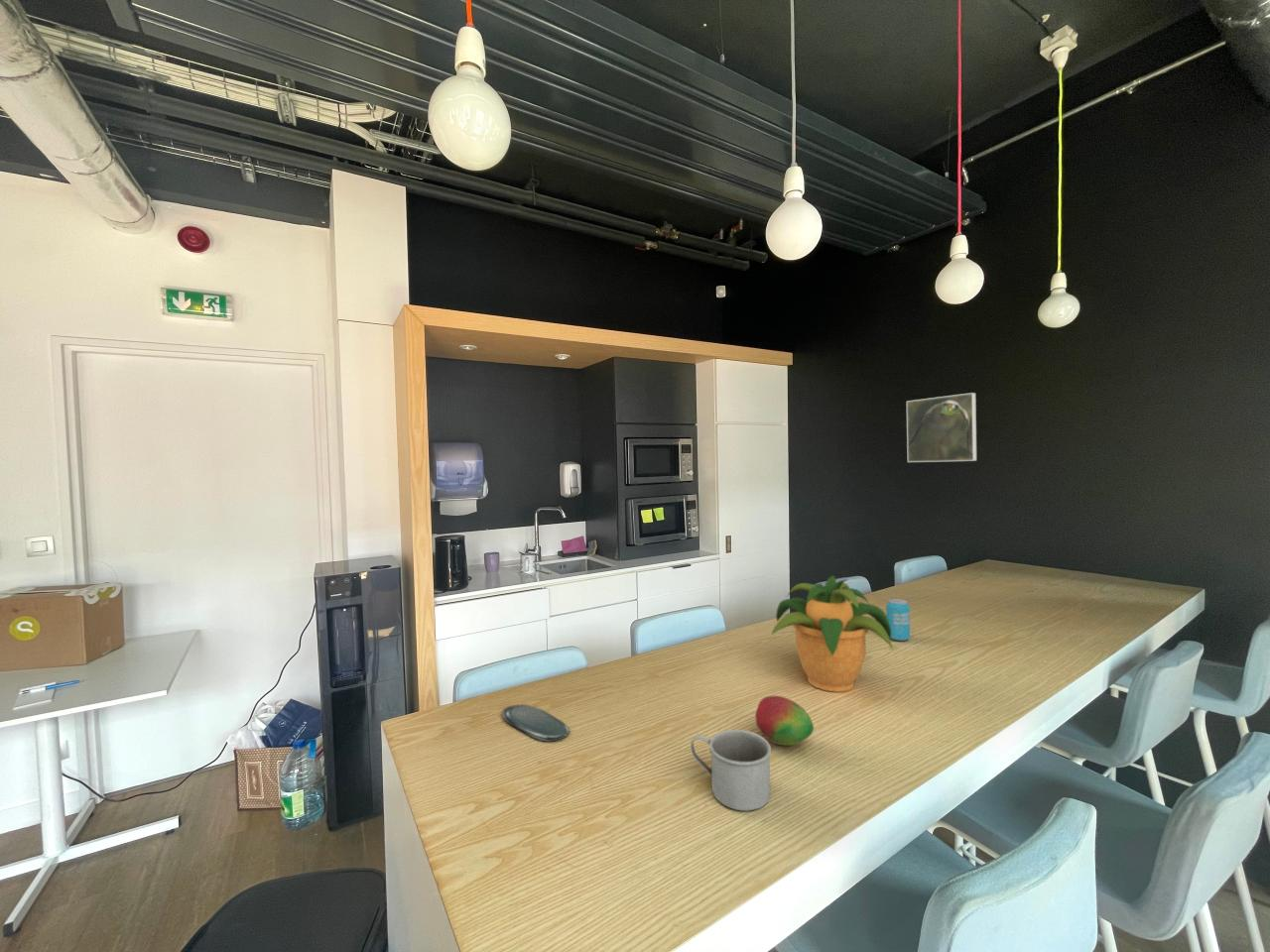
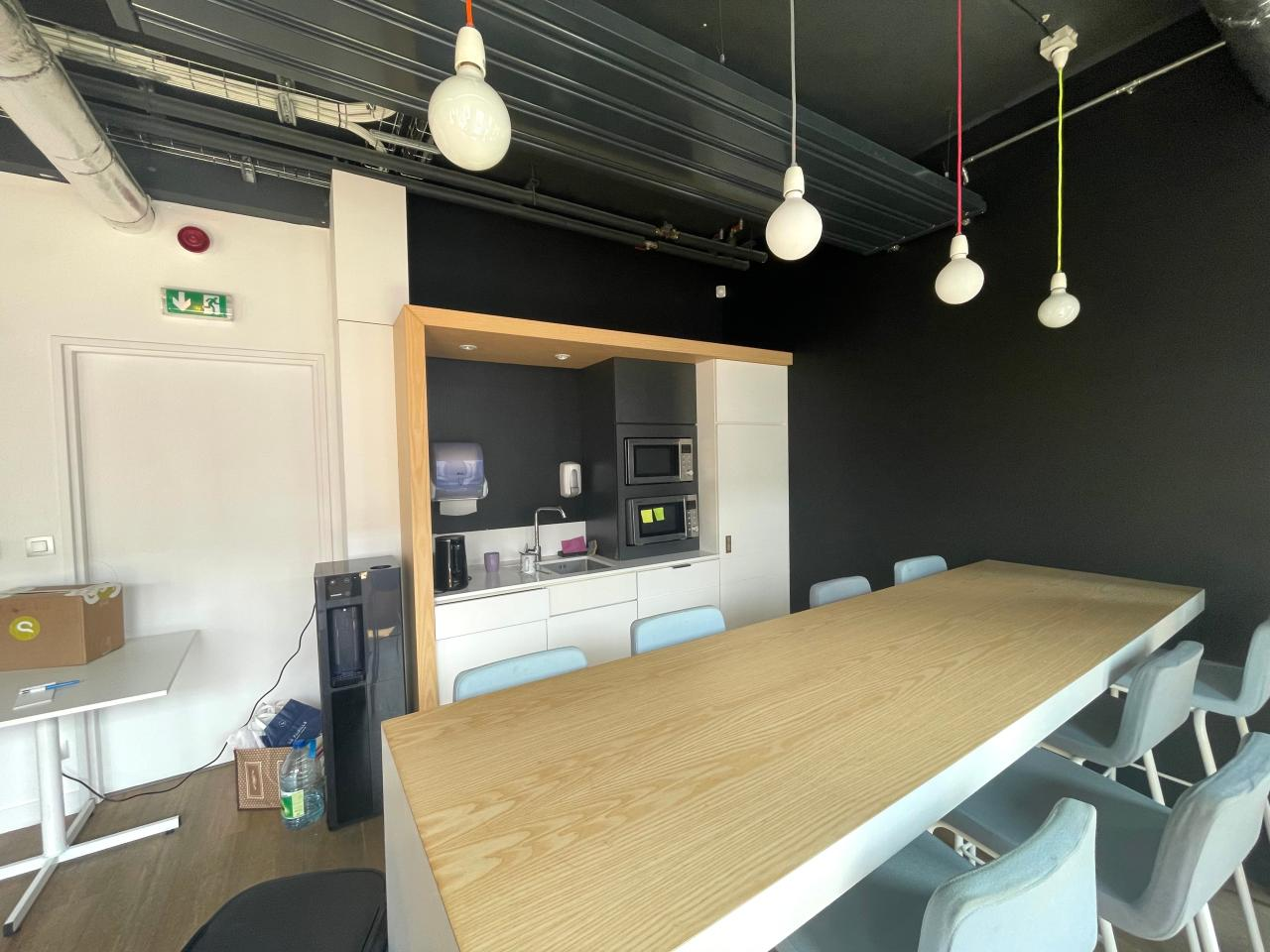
- potted plant (829, 631)
- fruit (783, 721)
- mug (734, 767)
- beverage can (898, 619)
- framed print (940, 429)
- oval tray (534, 721)
